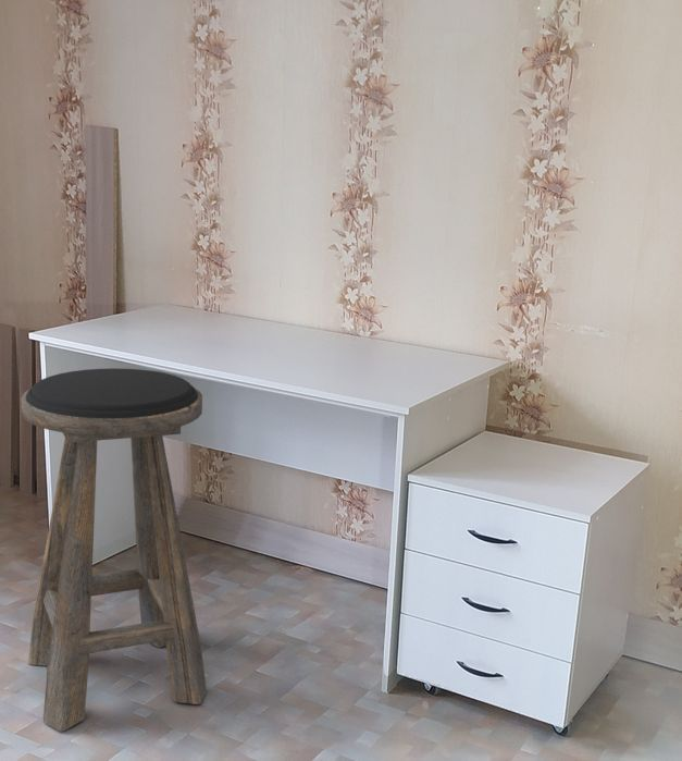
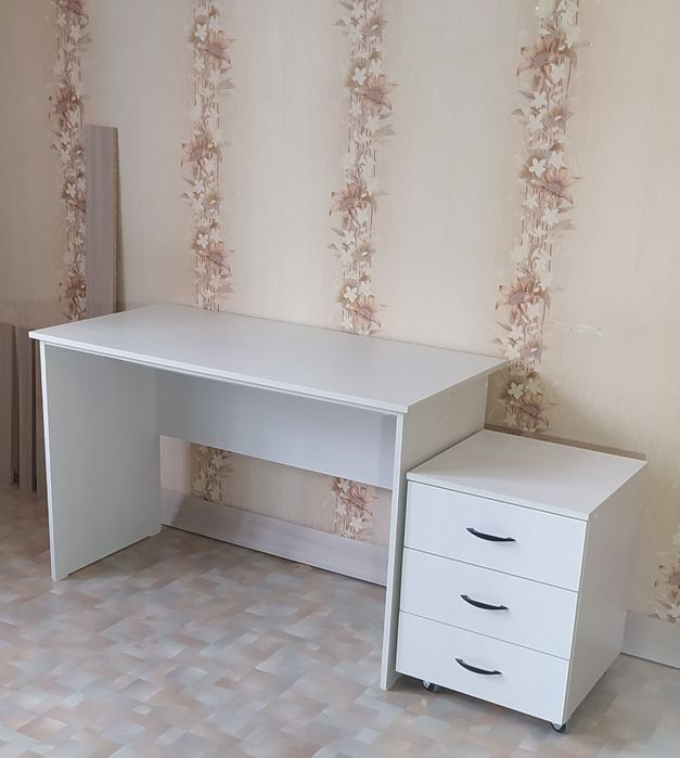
- stool (136, 536)
